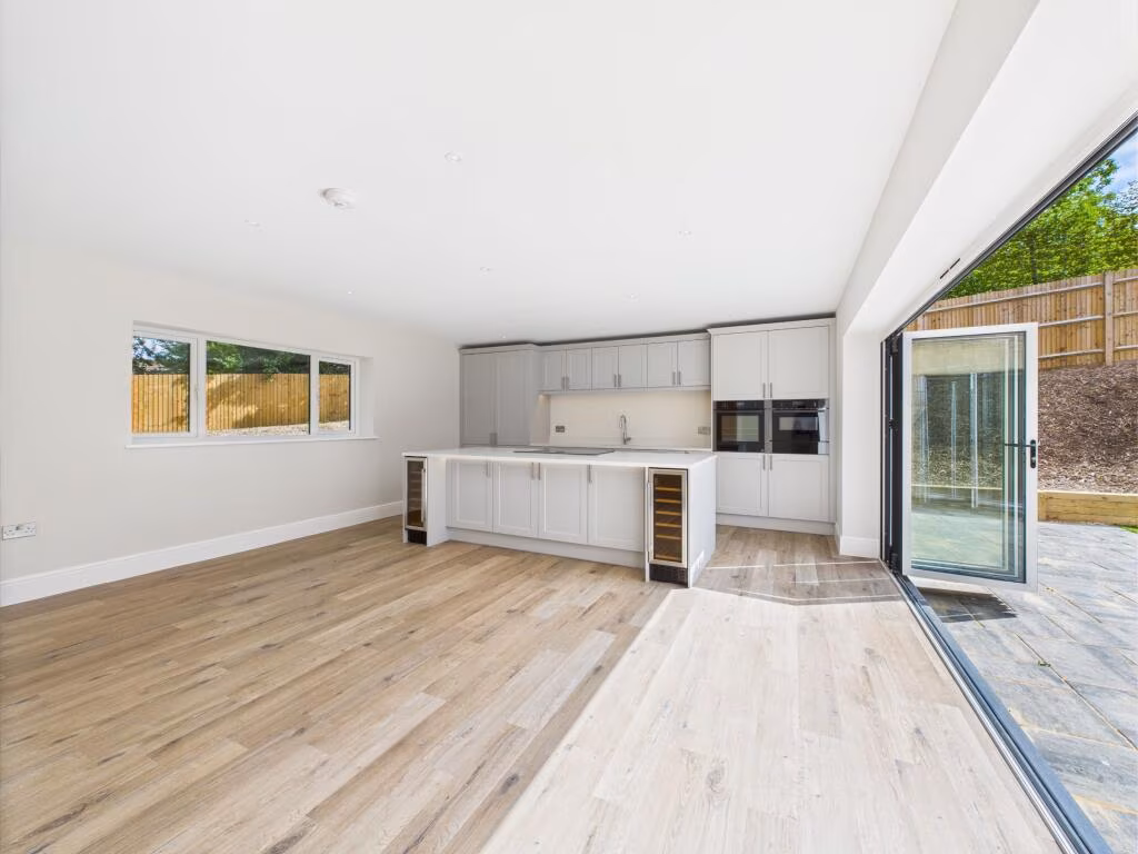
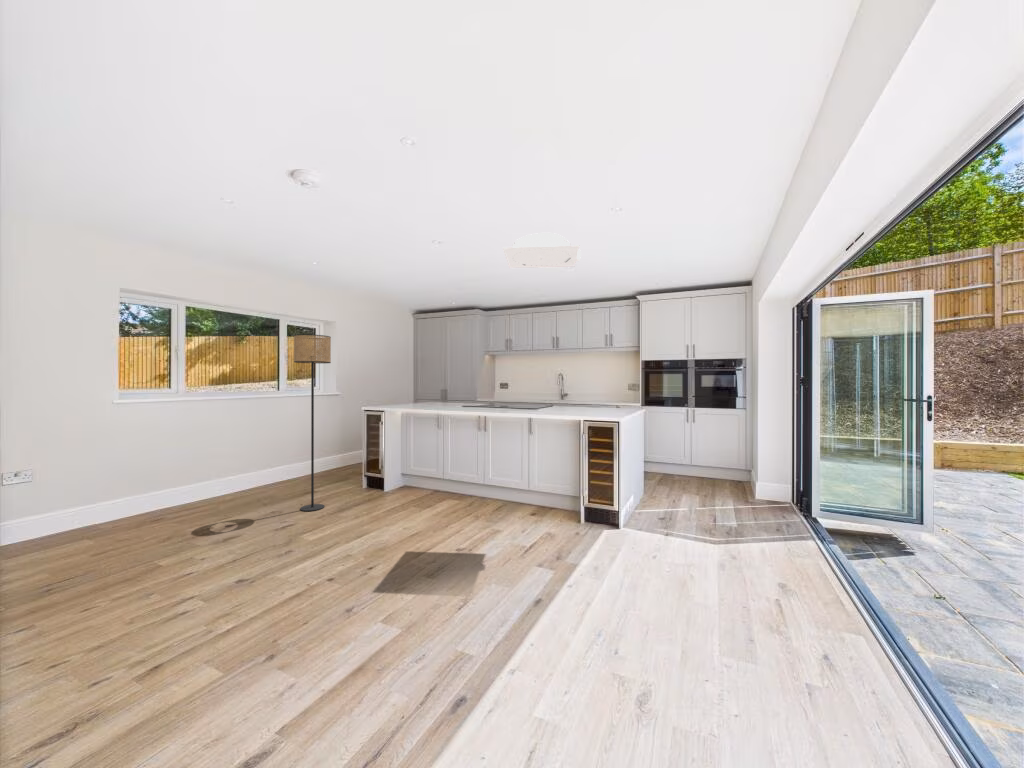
+ floor lamp (312, 422)
+ ceiling light (543, 247)
